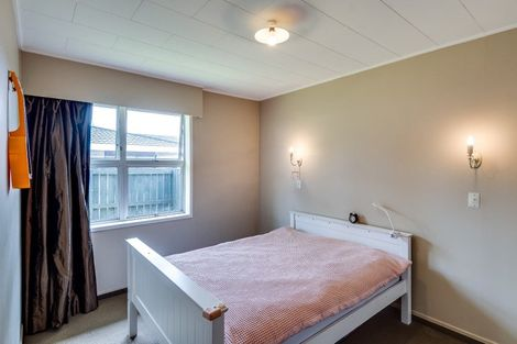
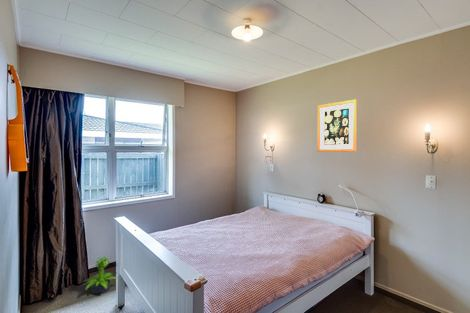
+ wall art (335, 127)
+ potted plant (100, 273)
